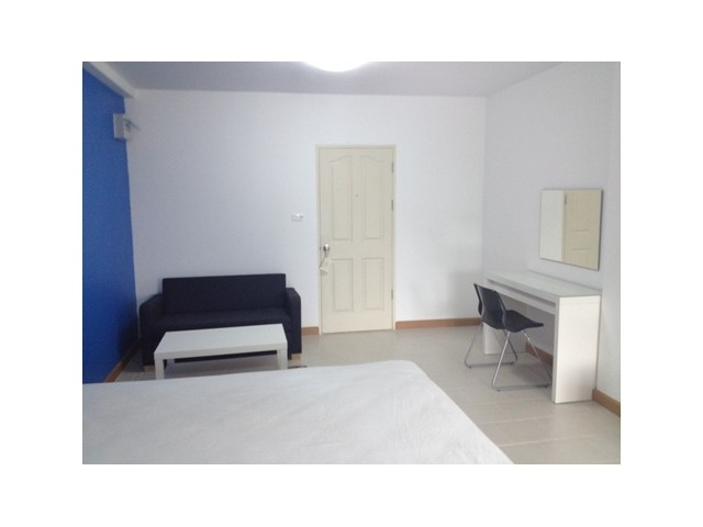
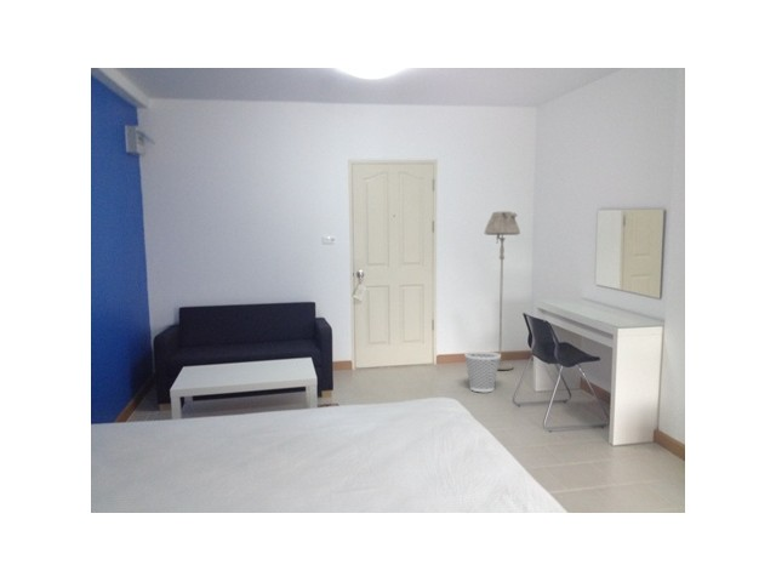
+ wastebasket (481, 371)
+ floor lamp (501, 290)
